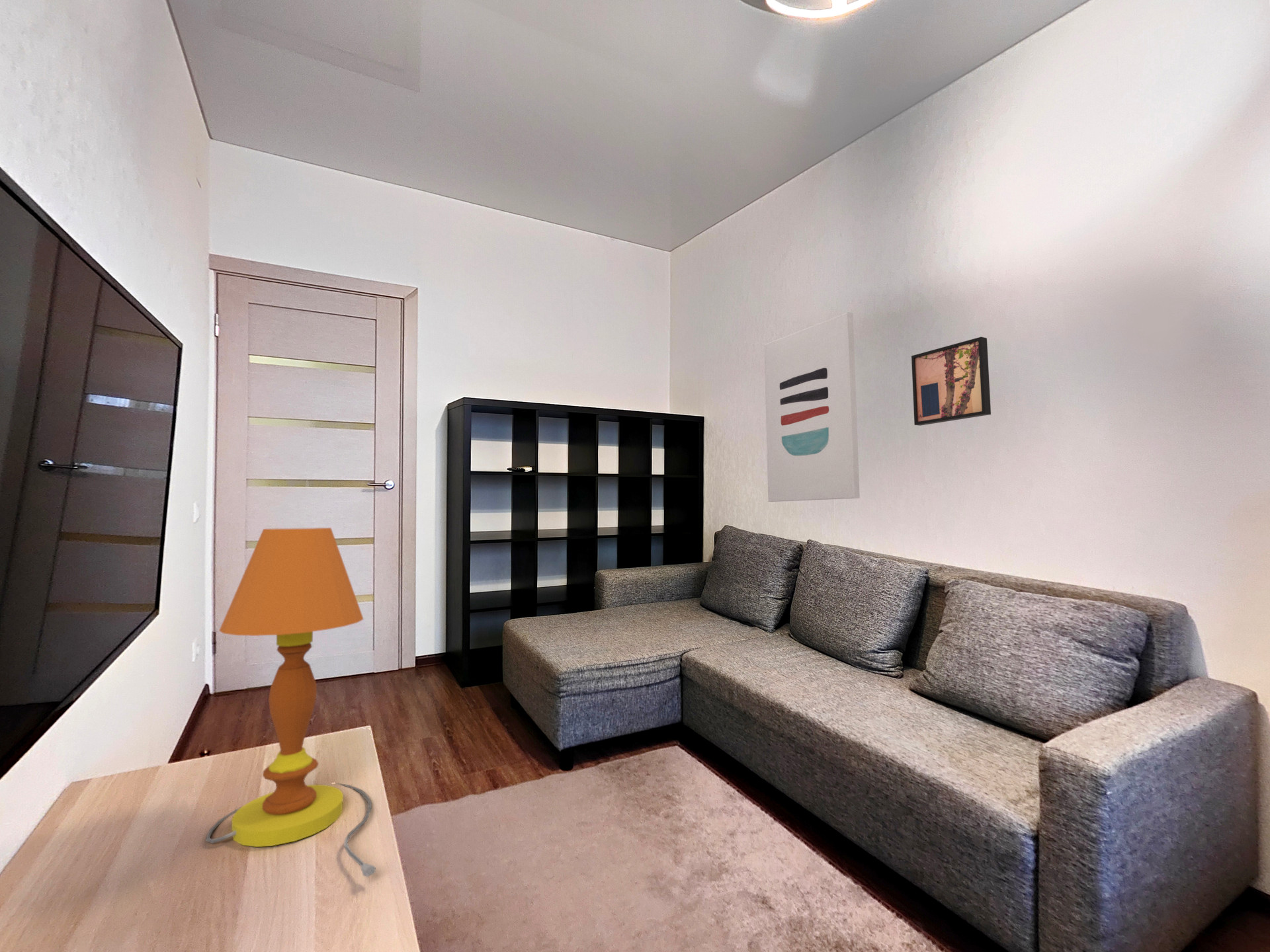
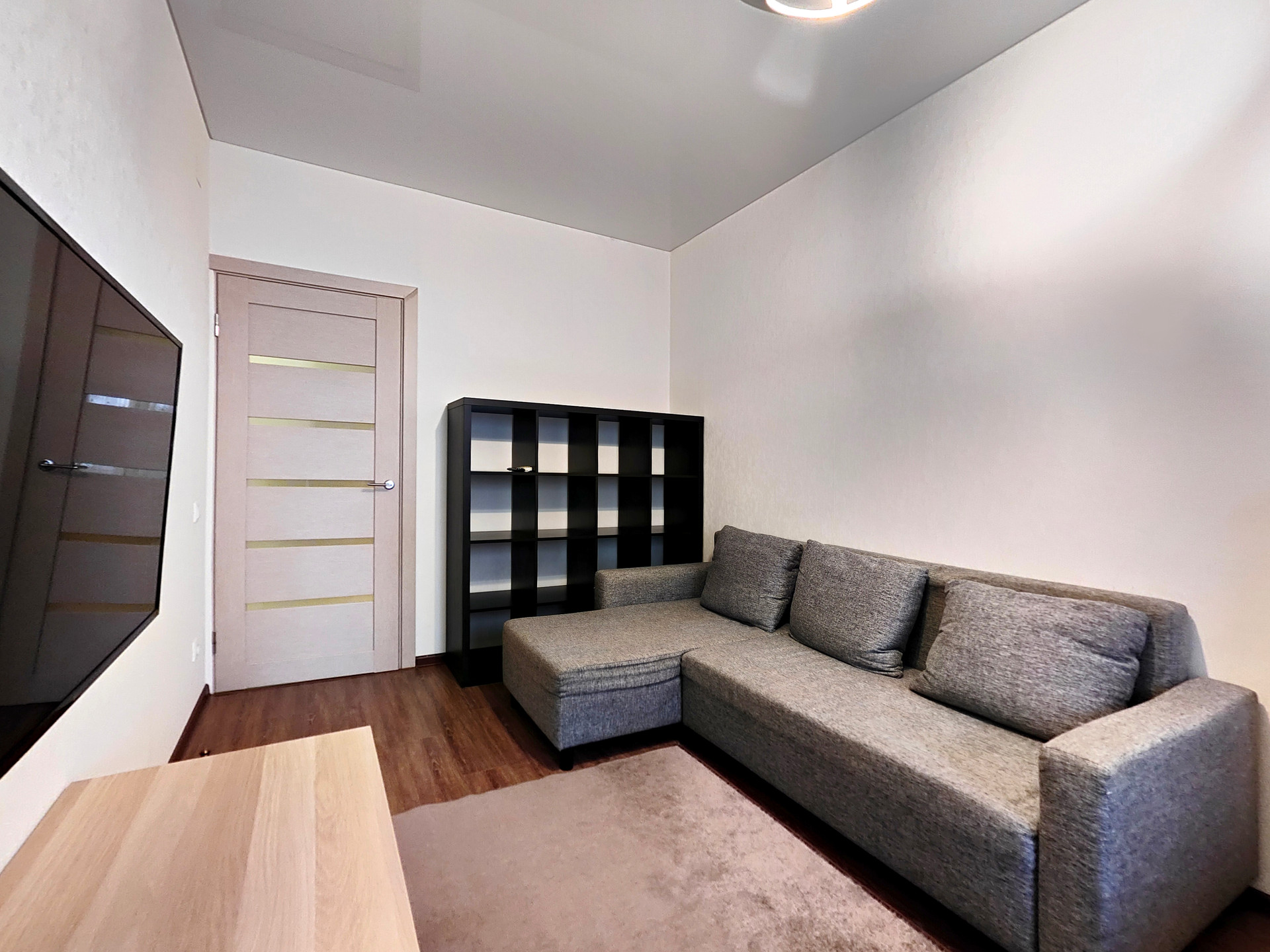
- wall art (949, 383)
- table lamp (315, 680)
- wall art (807, 414)
